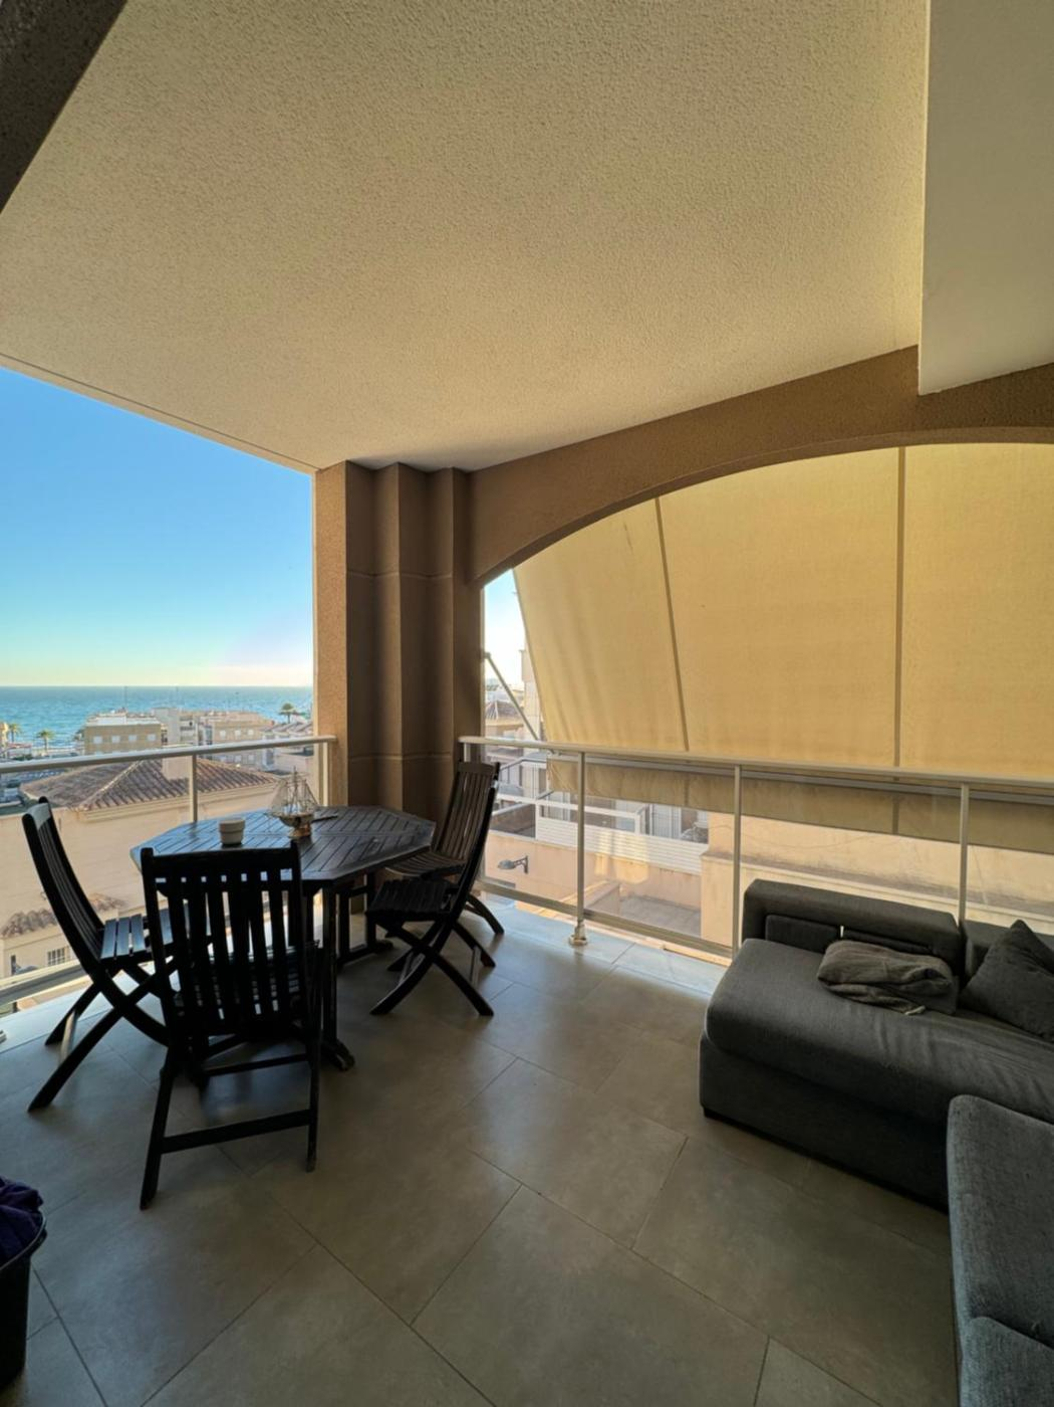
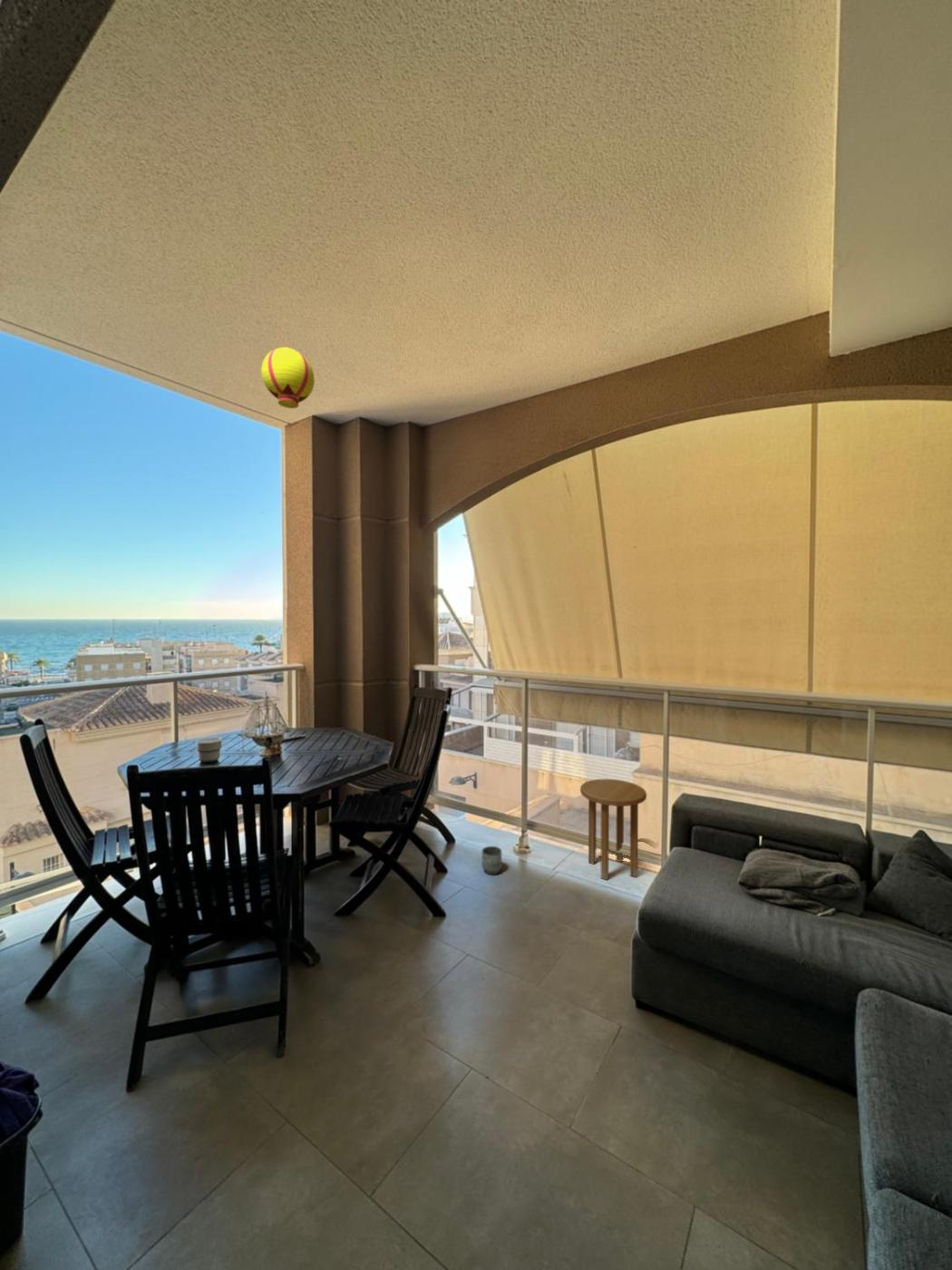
+ planter (491, 861)
+ side table (608, 828)
+ paper lantern (288, 376)
